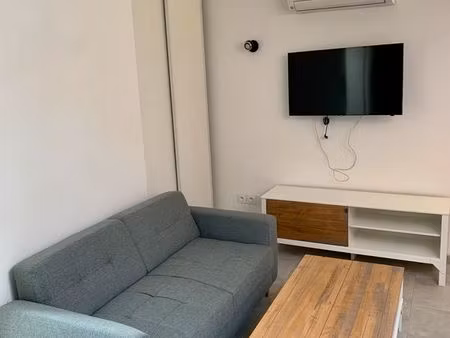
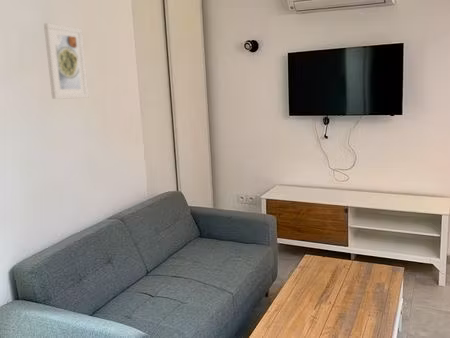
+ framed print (67, 62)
